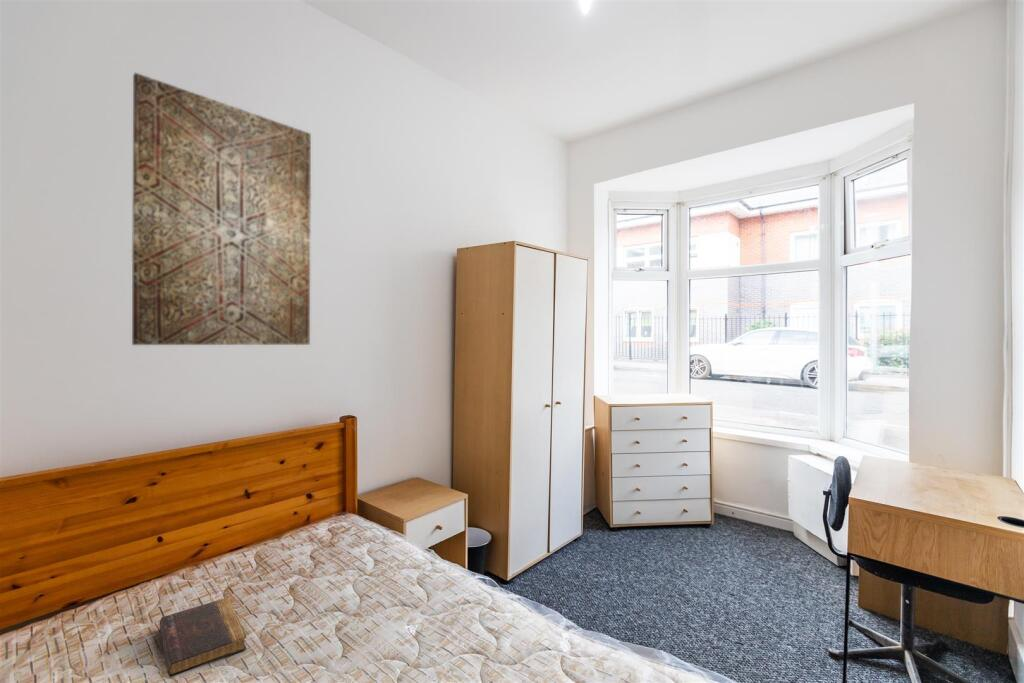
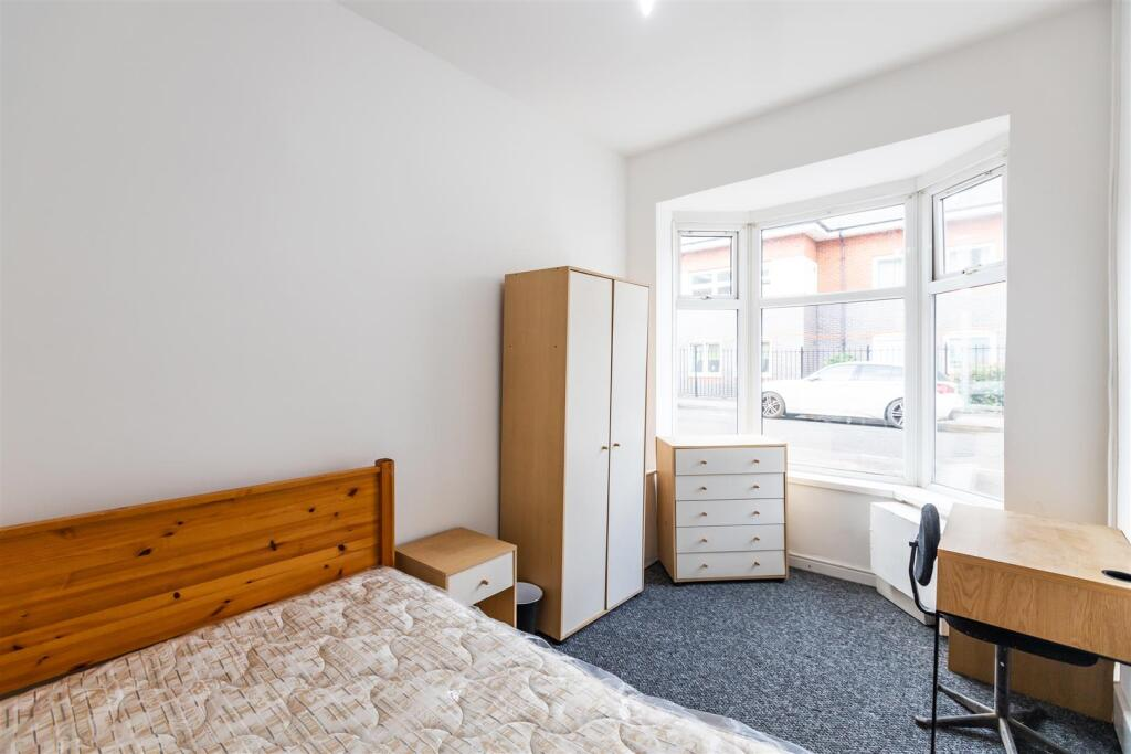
- wall art (232, 226)
- book (201, 633)
